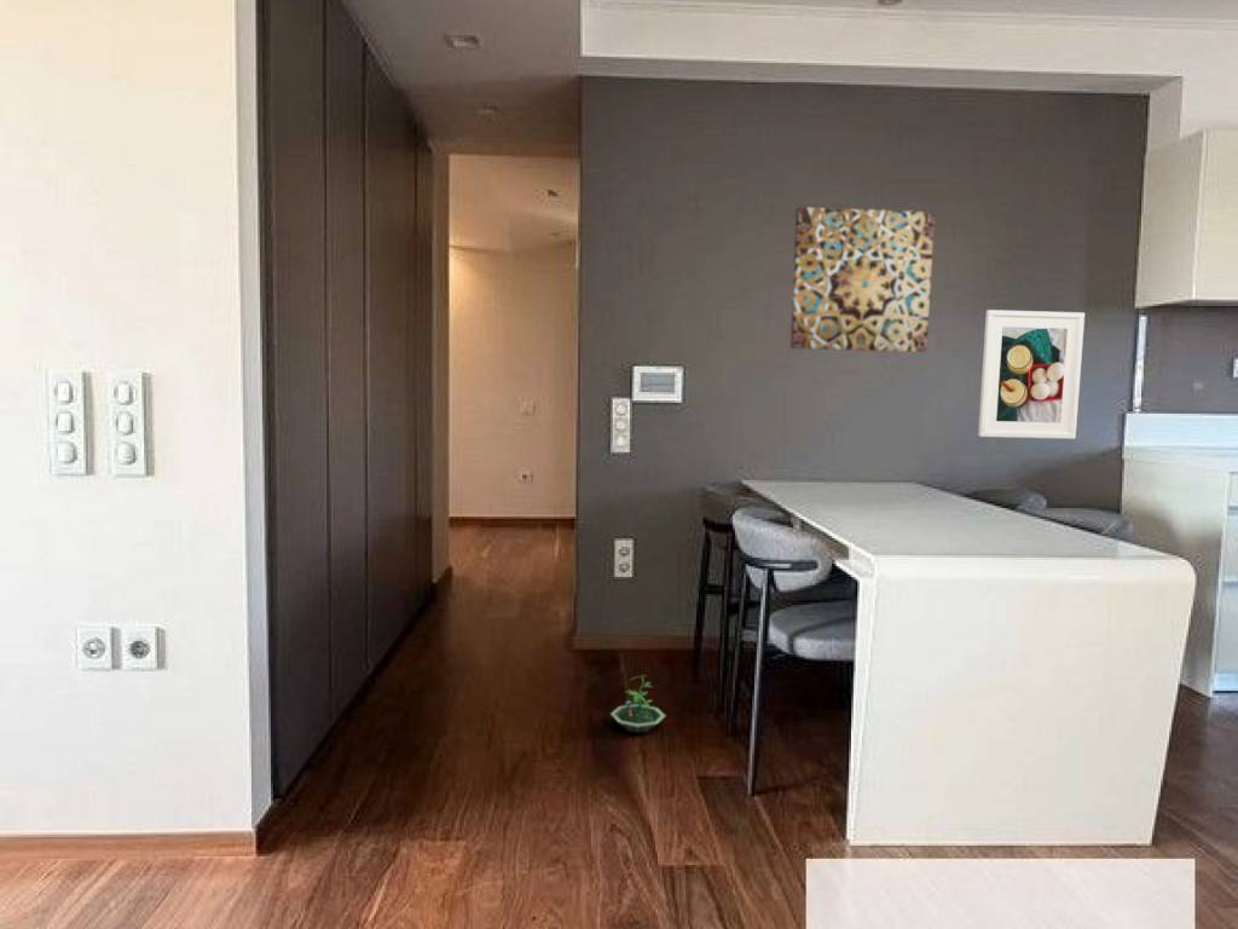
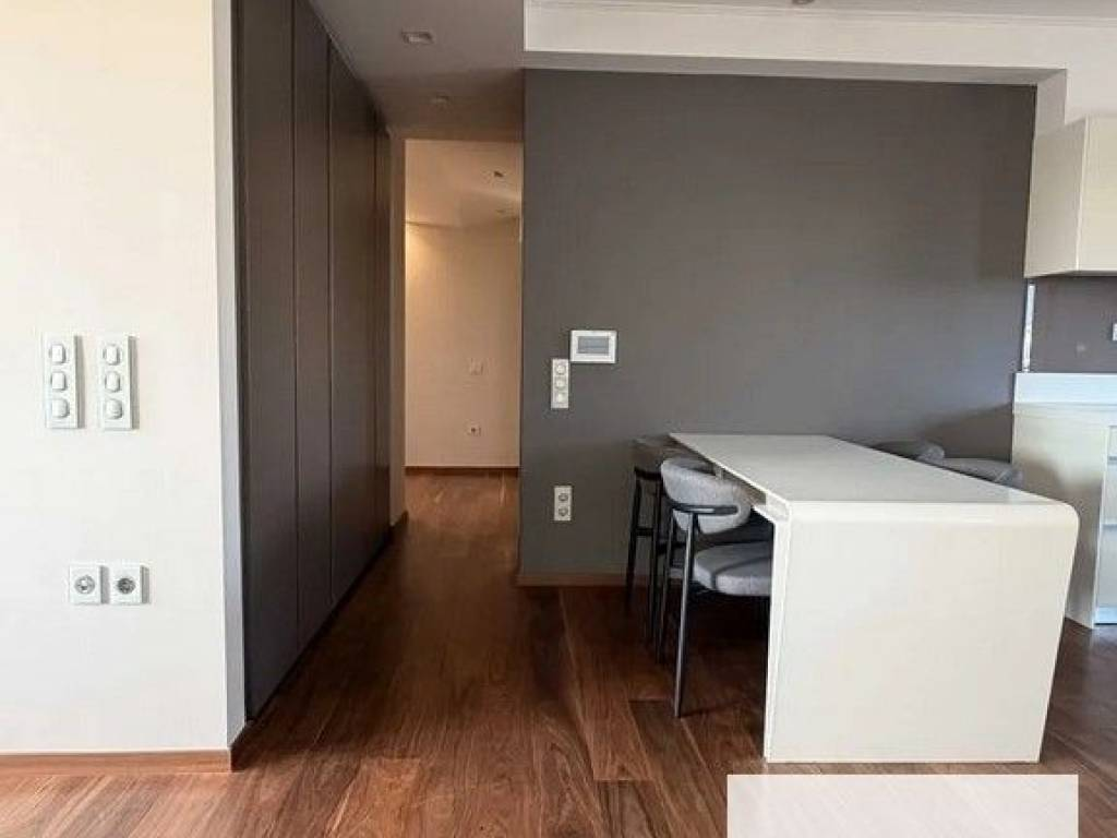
- terrarium (640, 687)
- wall art (861, 281)
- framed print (1030, 375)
